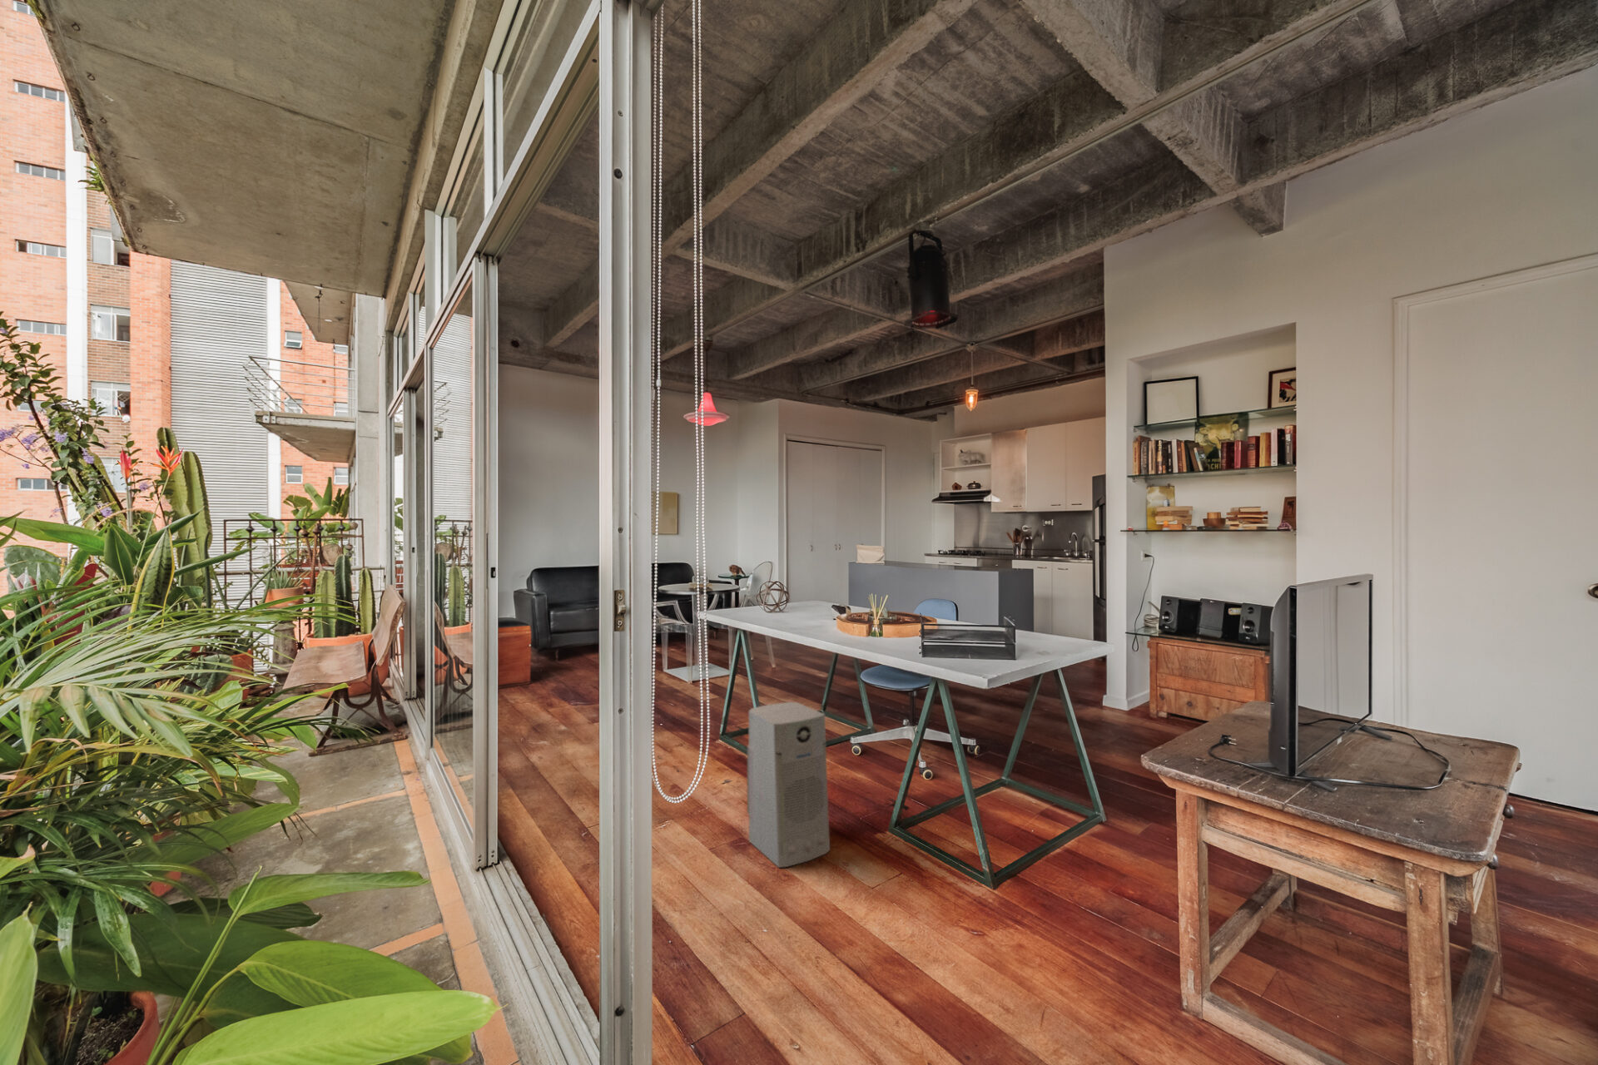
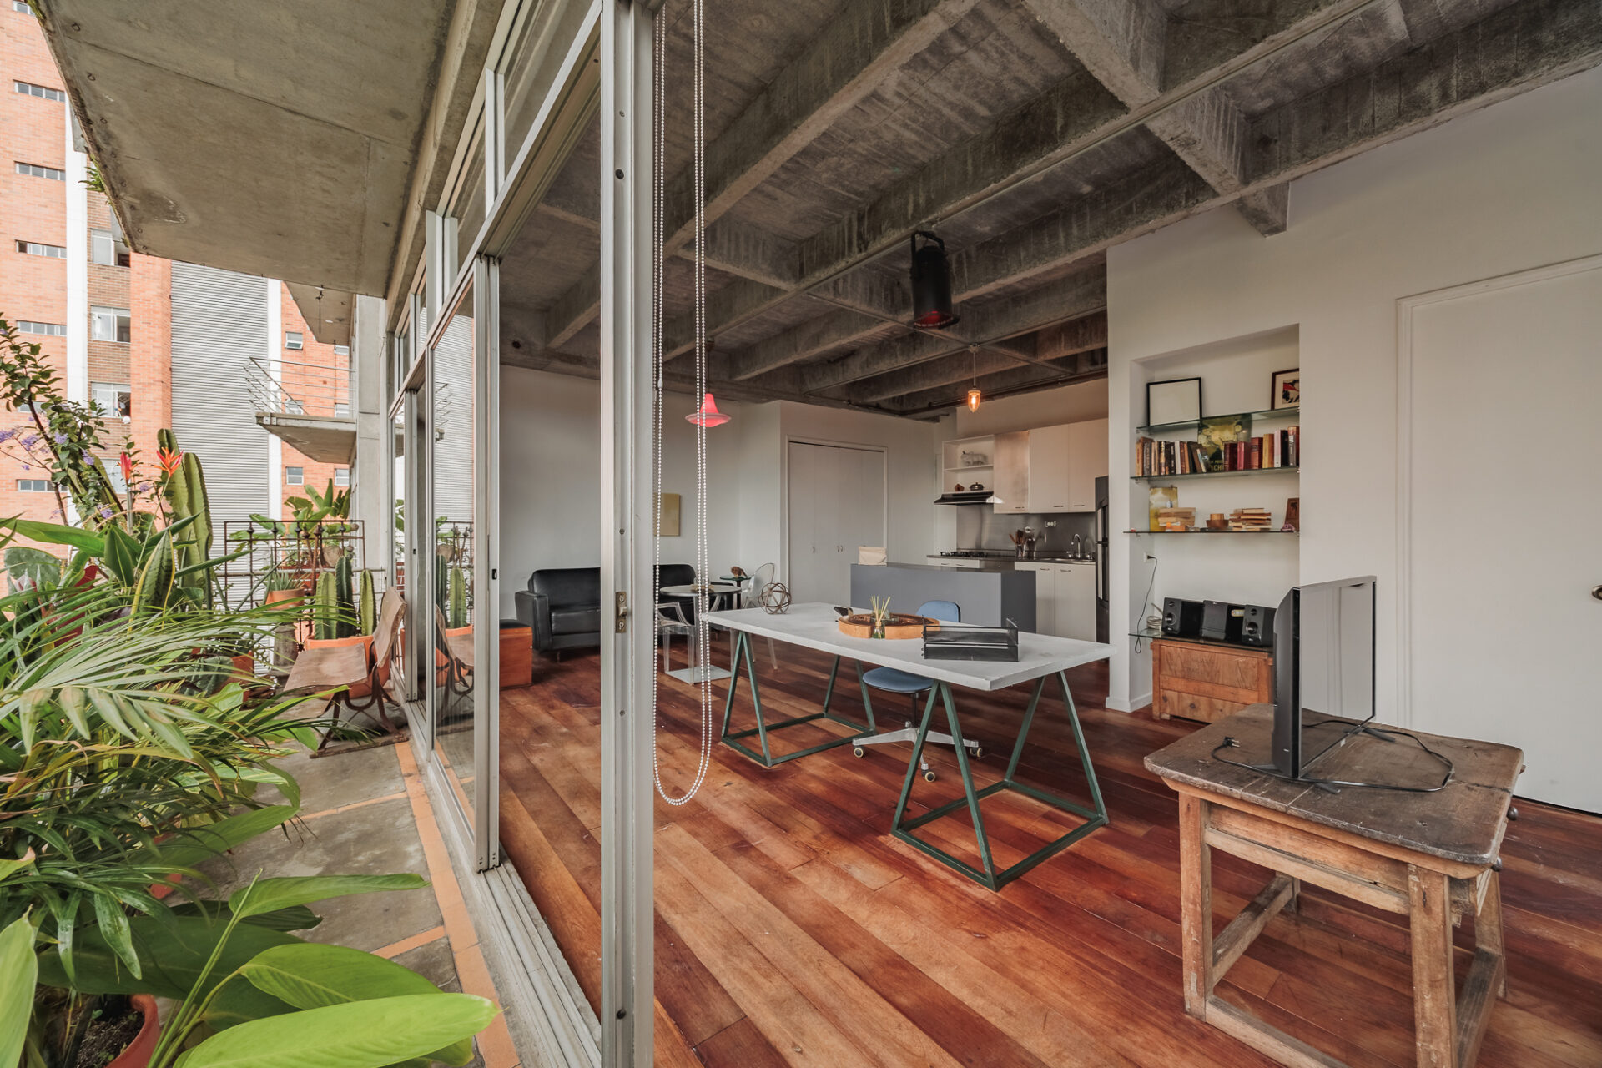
- air purifier (787, 777)
